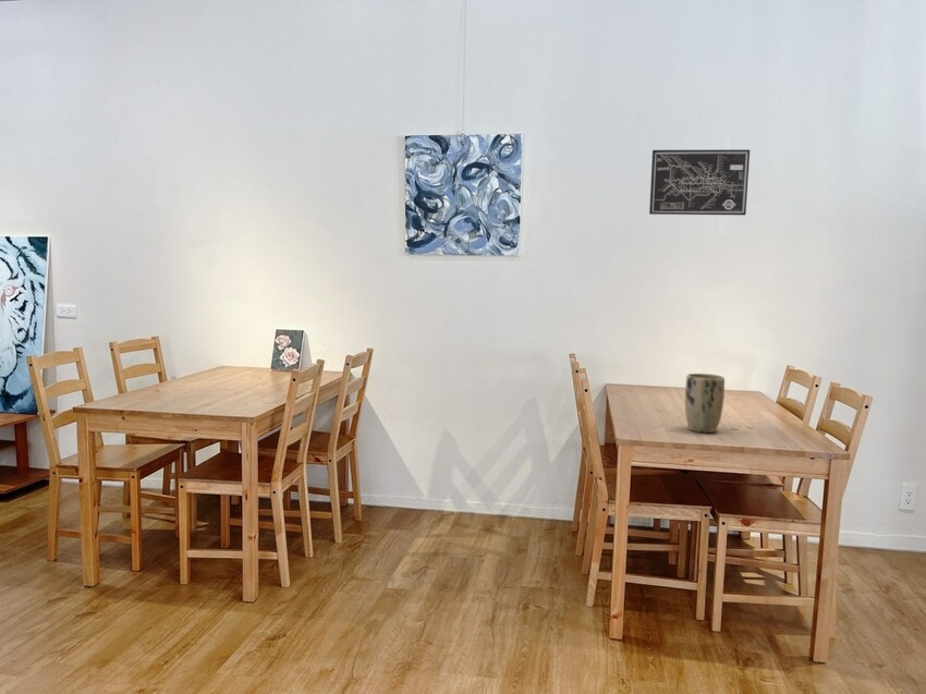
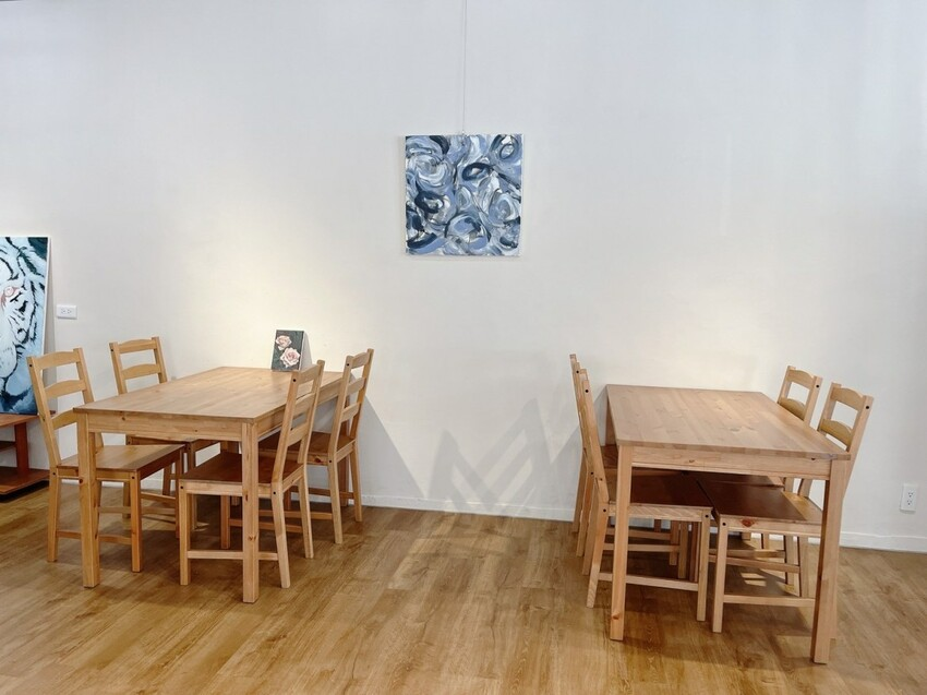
- plant pot (704, 402)
- wall art (698, 182)
